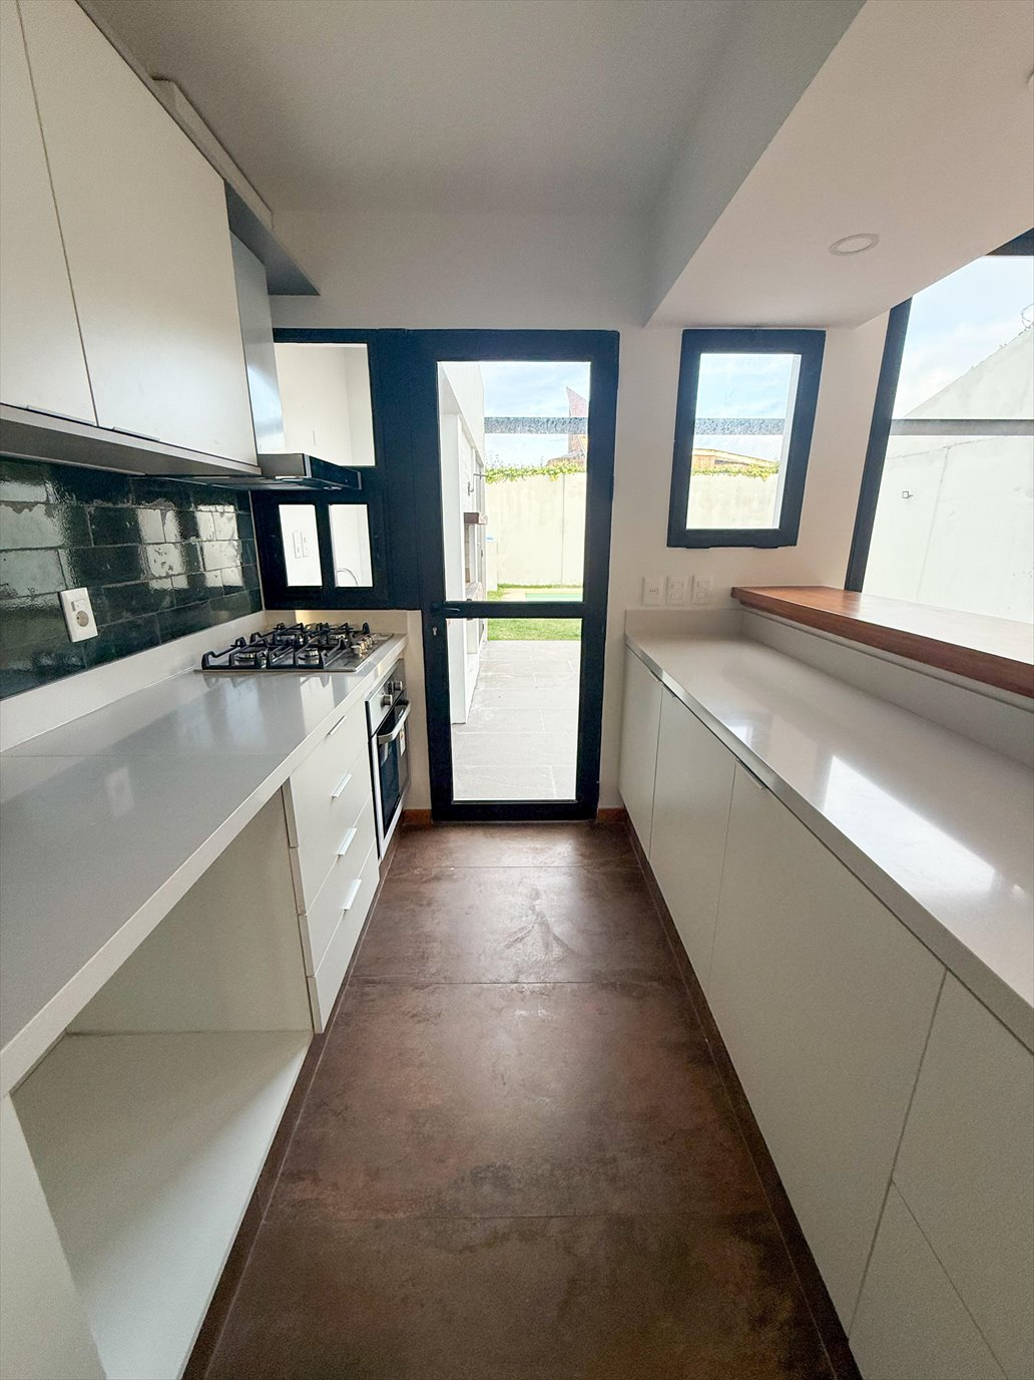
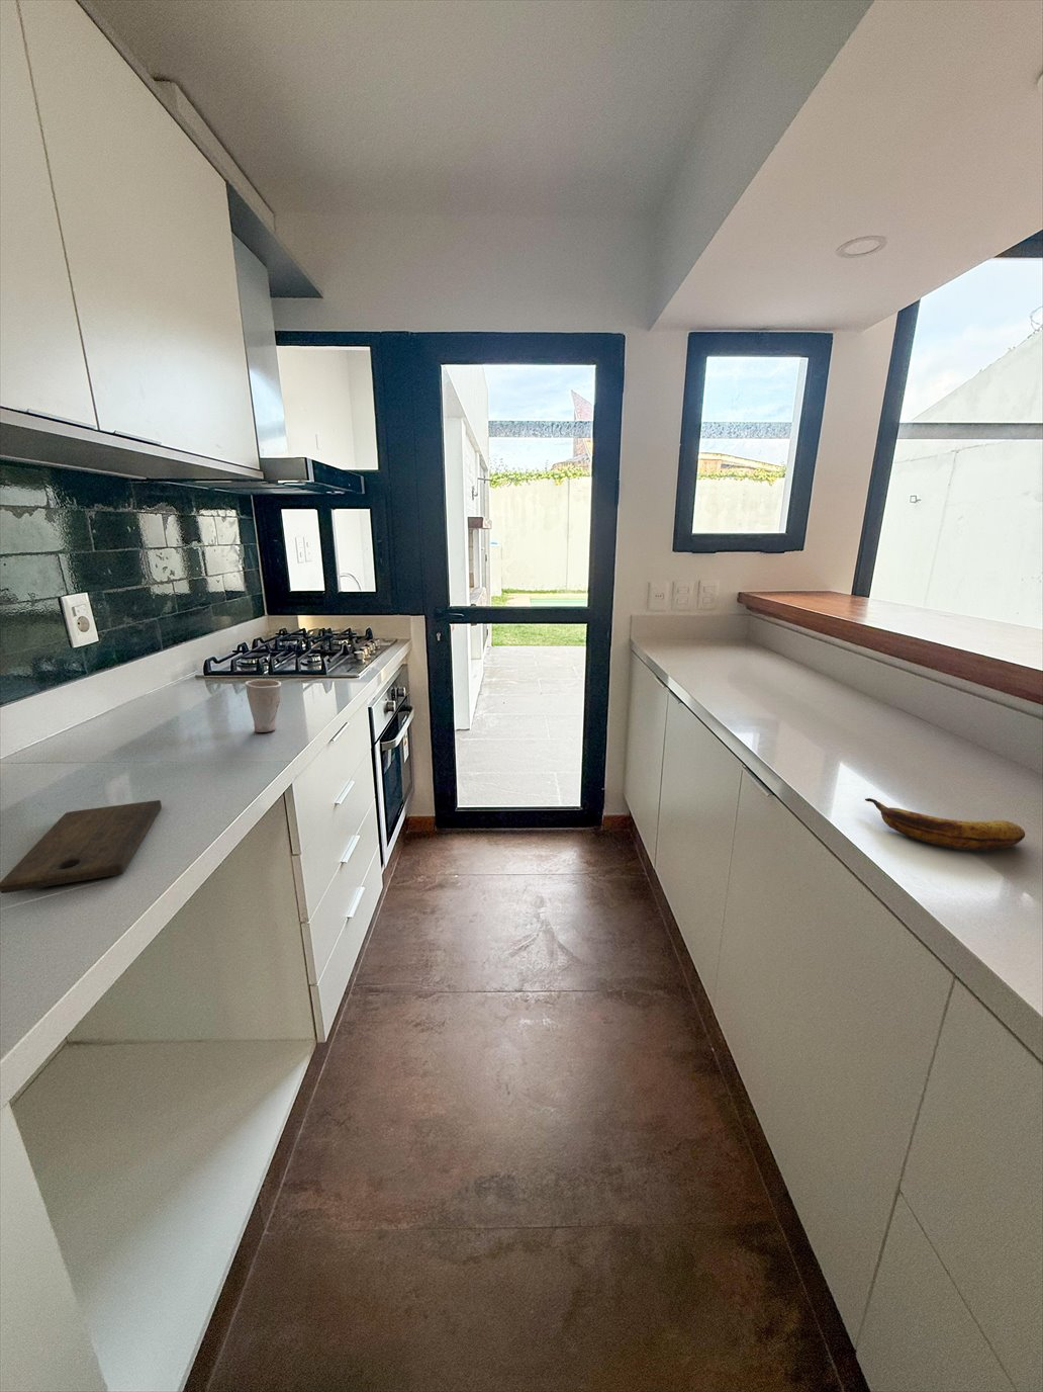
+ cup (266, 705)
+ banana (949, 822)
+ cutting board (92, 840)
